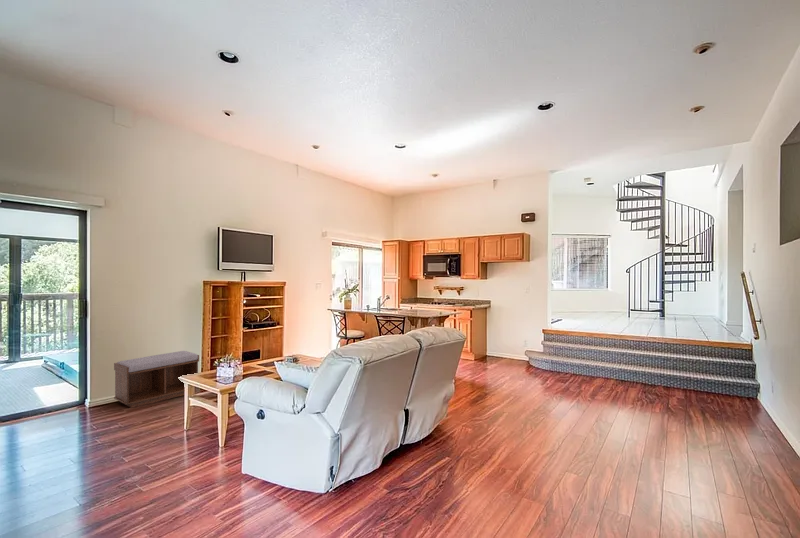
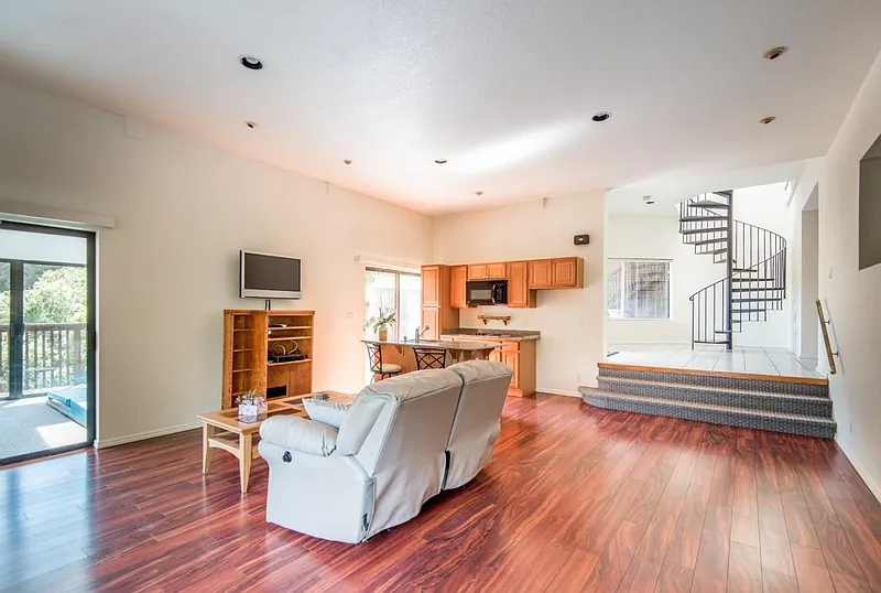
- bench (158, 376)
